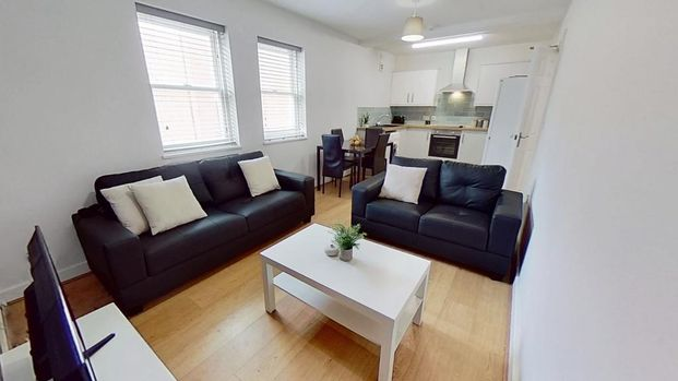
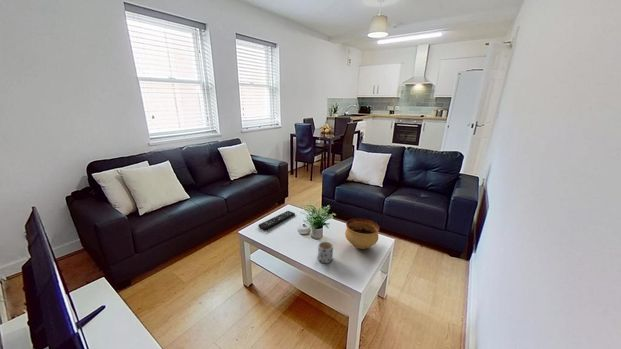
+ mug (323, 253)
+ bowl (361, 236)
+ remote control (277, 219)
